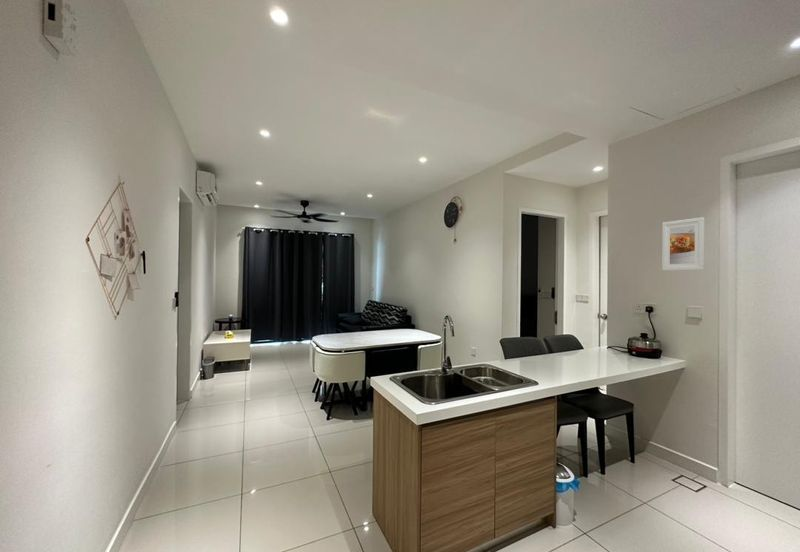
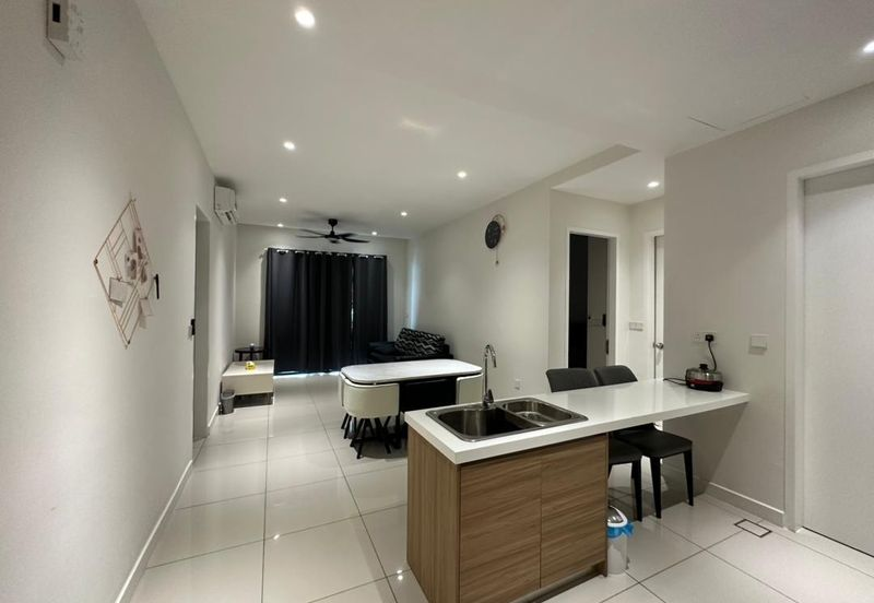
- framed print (682, 245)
